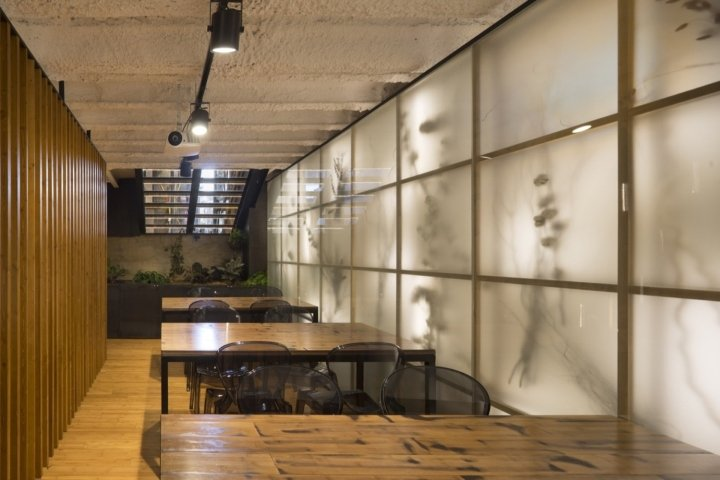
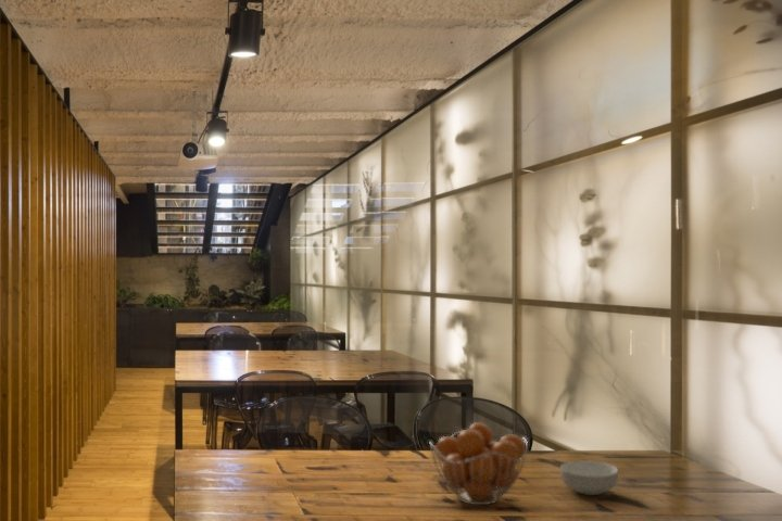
+ fruit basket (478, 462)
+ cereal bowl (589, 479)
